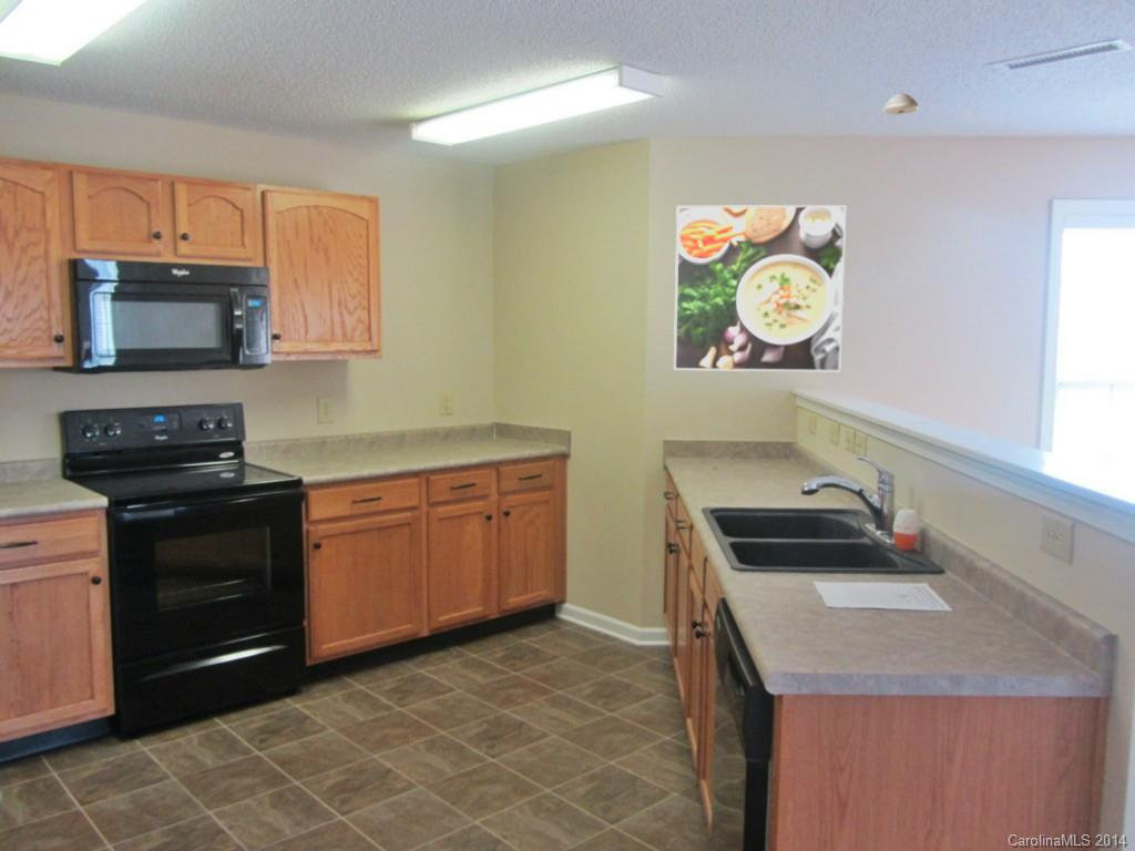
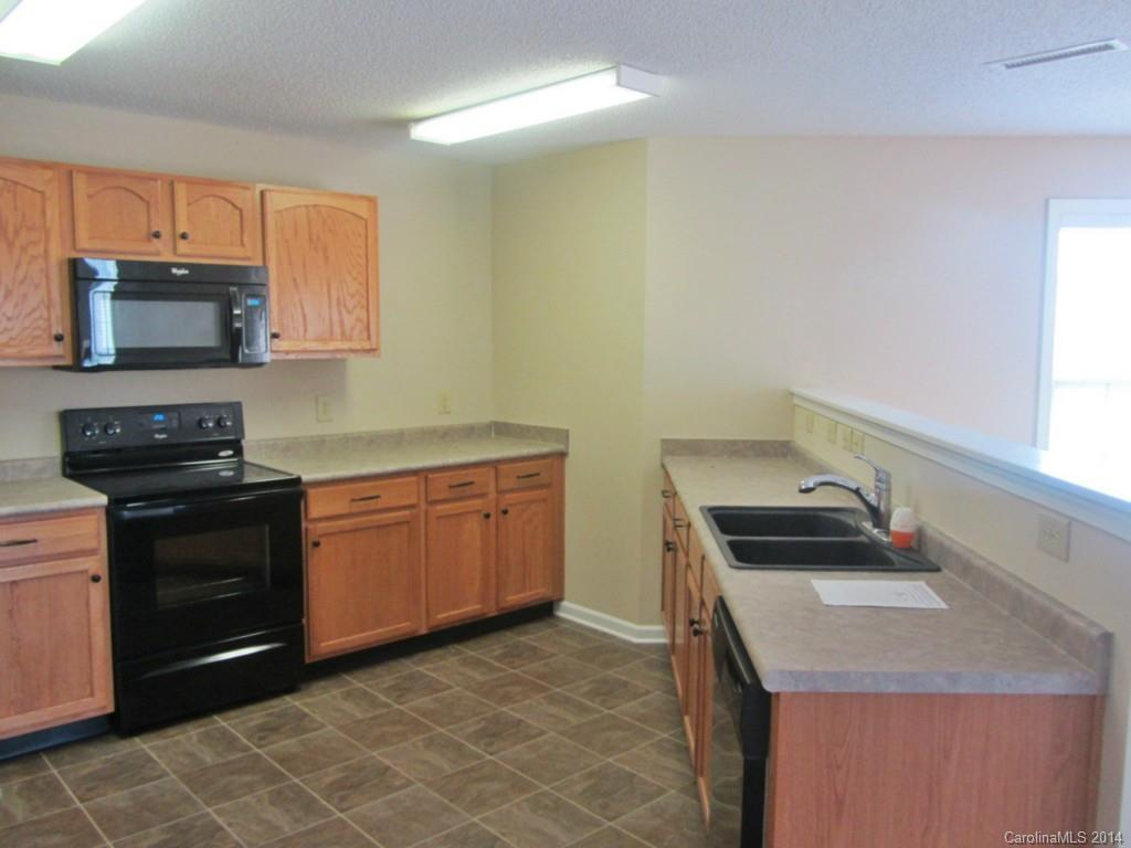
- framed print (758, 288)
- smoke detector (900, 103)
